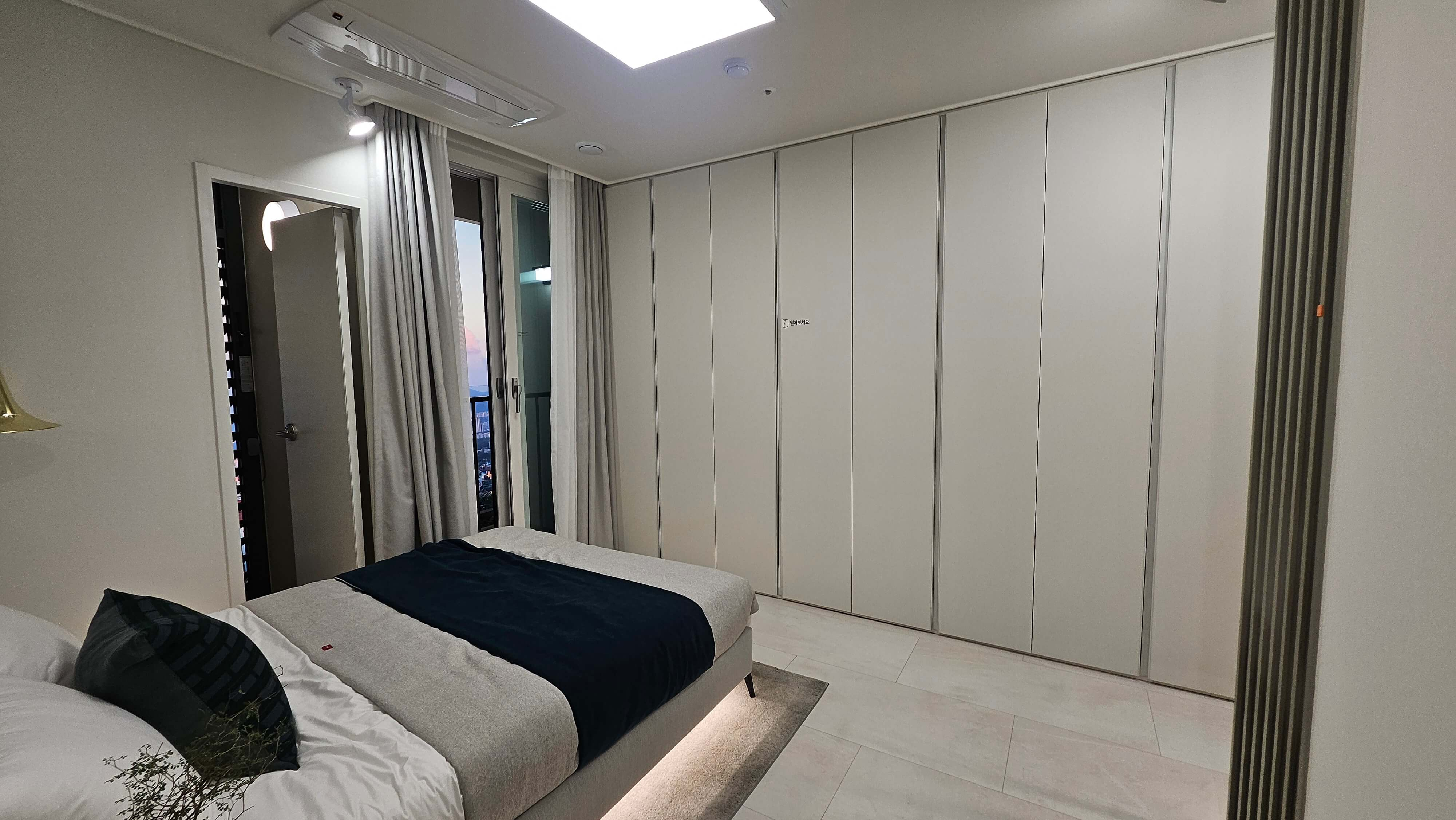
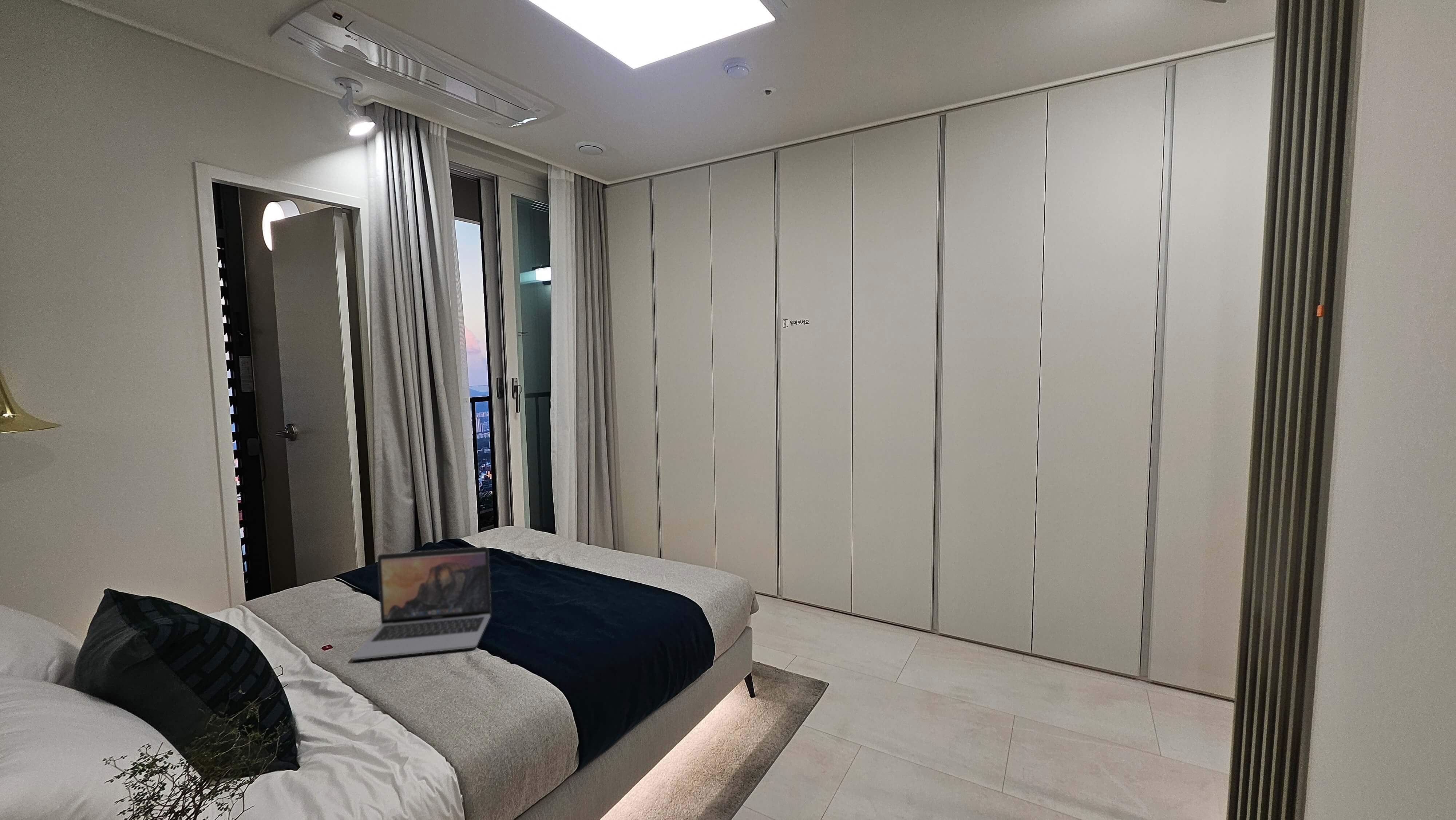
+ laptop (425, 600)
